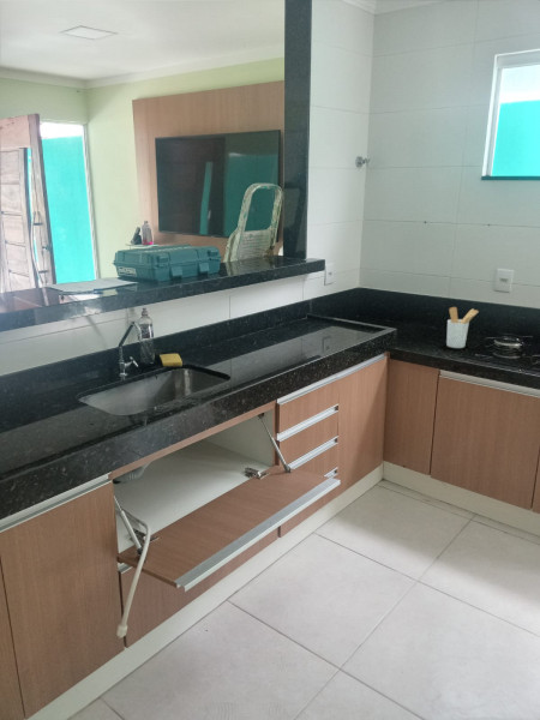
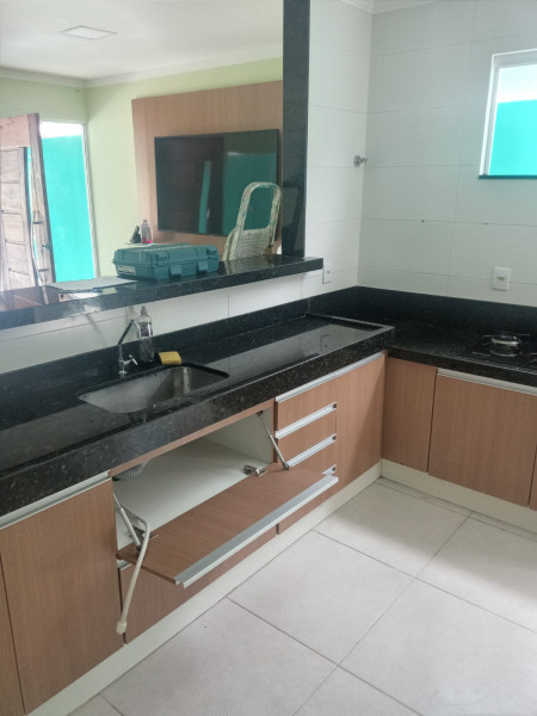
- utensil holder (462, 326)
